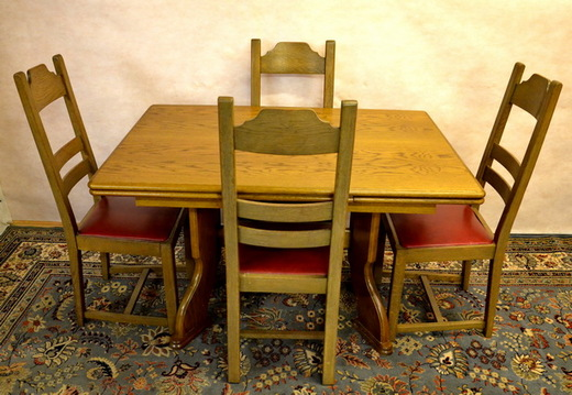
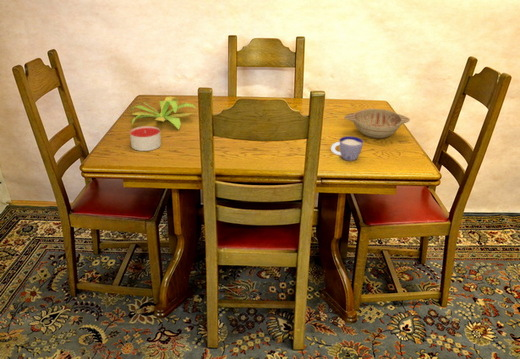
+ decorative bowl (375, 125)
+ plant (161, 107)
+ candle (145, 137)
+ cup (346, 149)
